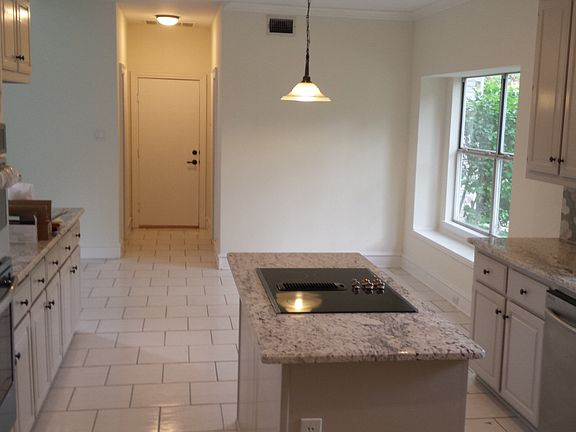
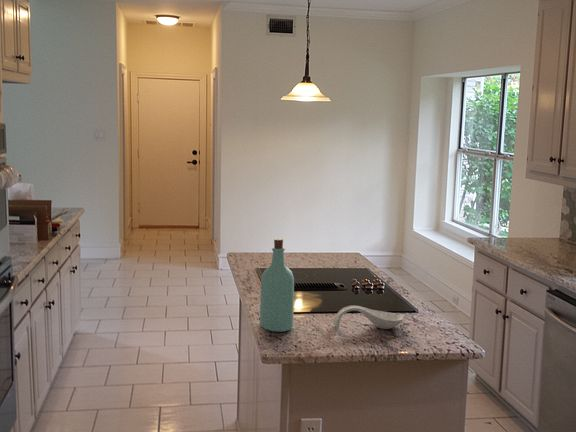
+ bottle (277, 283)
+ spoon rest (368, 316)
